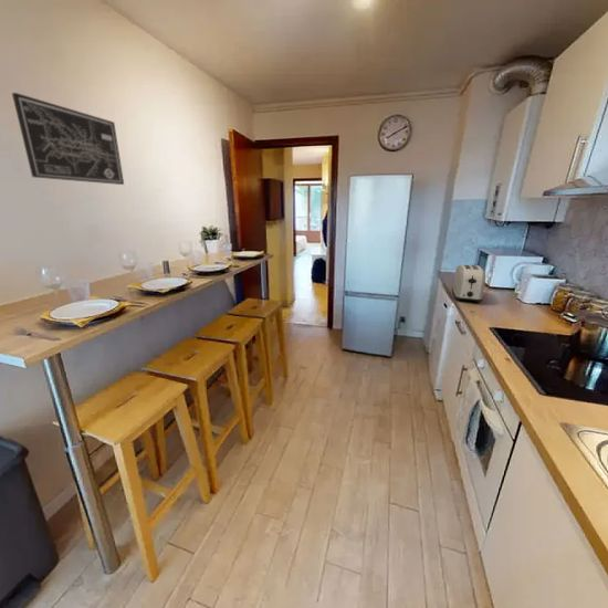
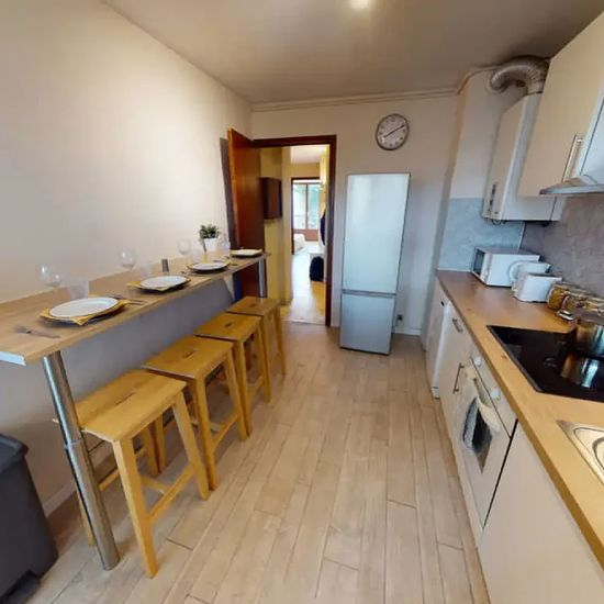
- wall art (77, 146)
- toaster (468, 282)
